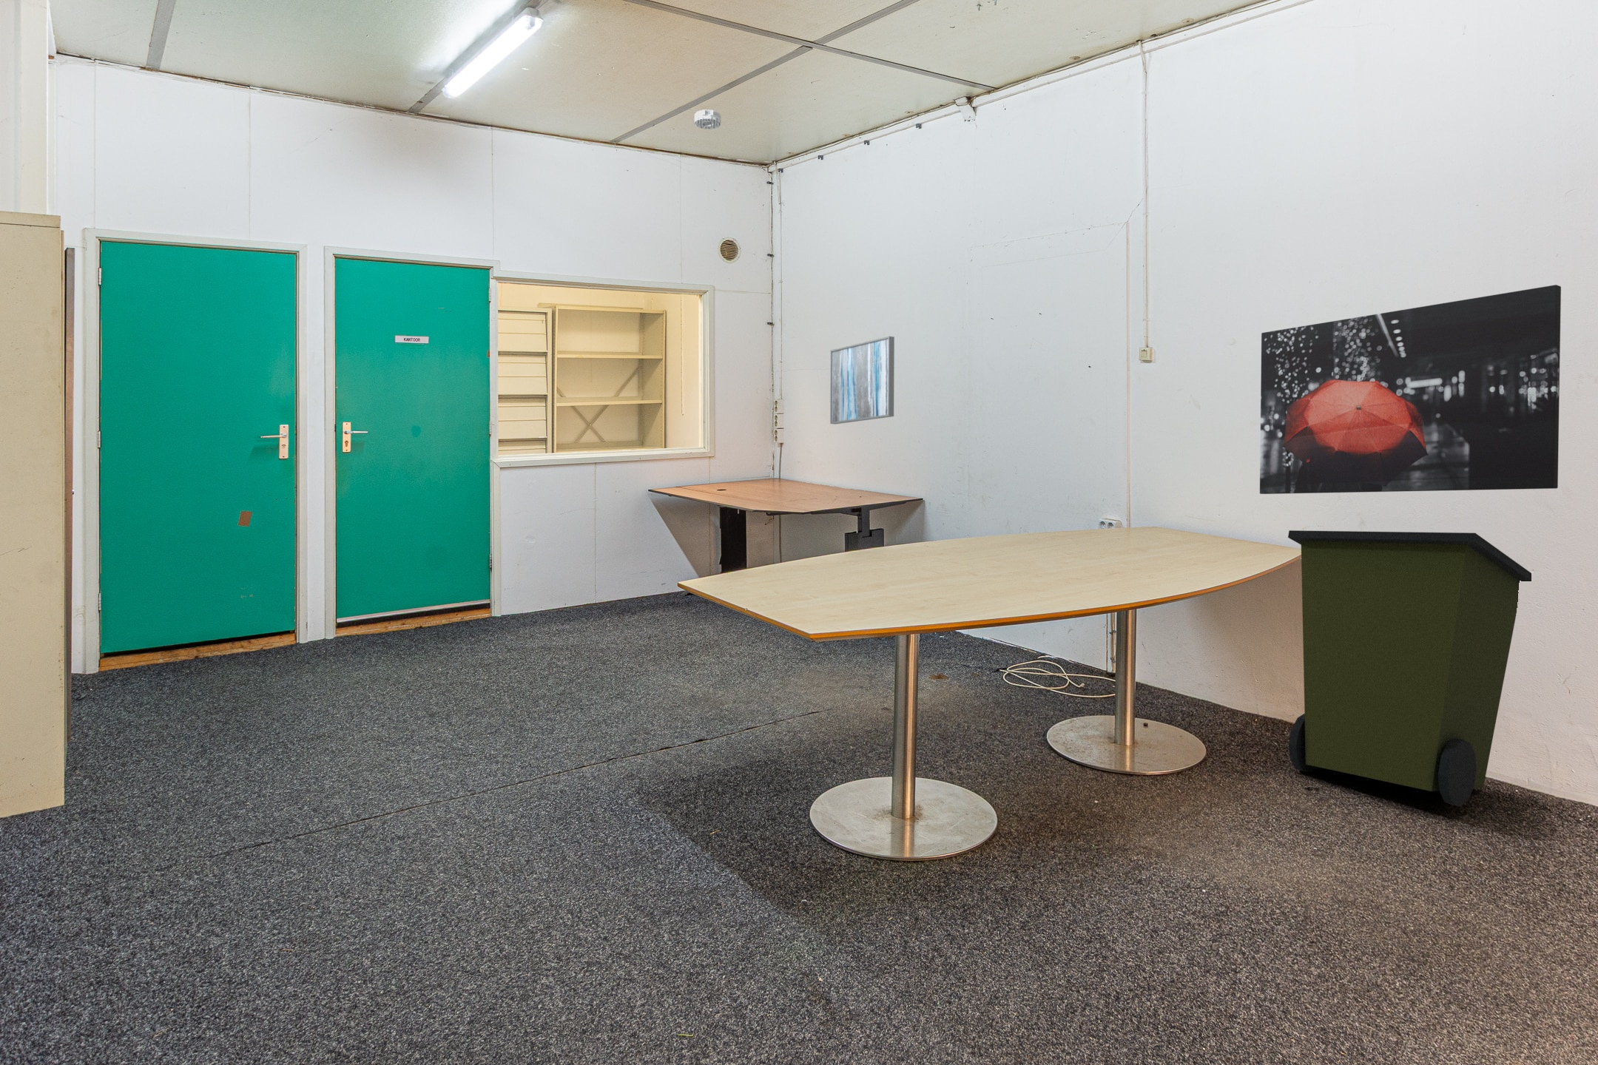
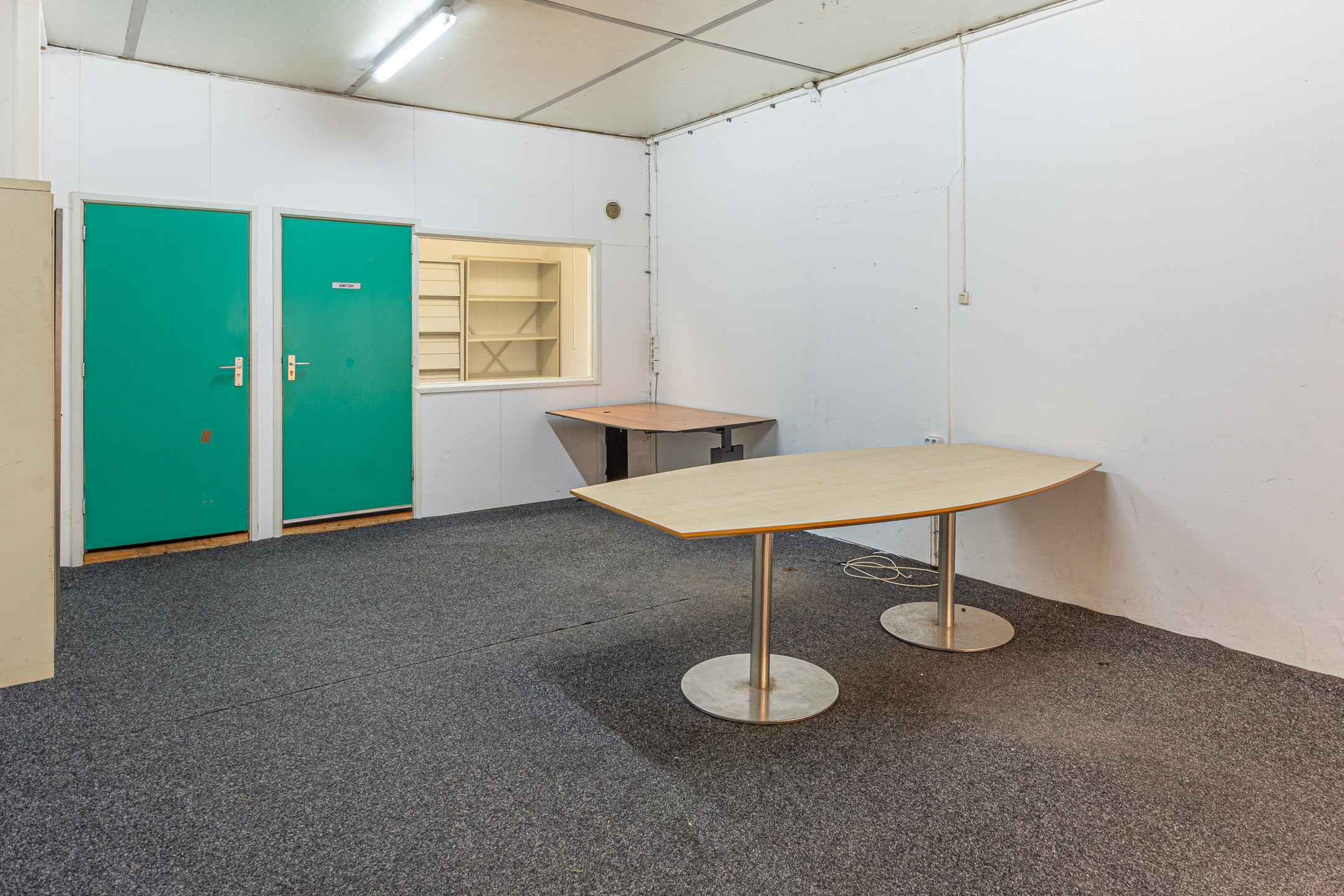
- smoke detector (707, 119)
- wall art (1392, 402)
- trash can (1405, 655)
- wall art (861, 382)
